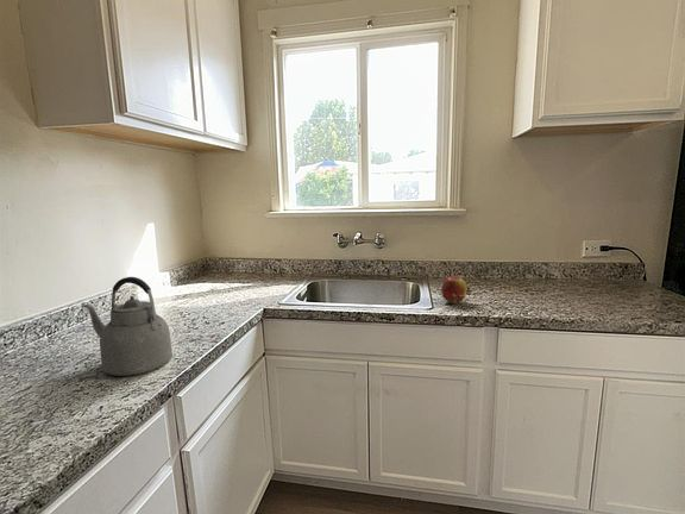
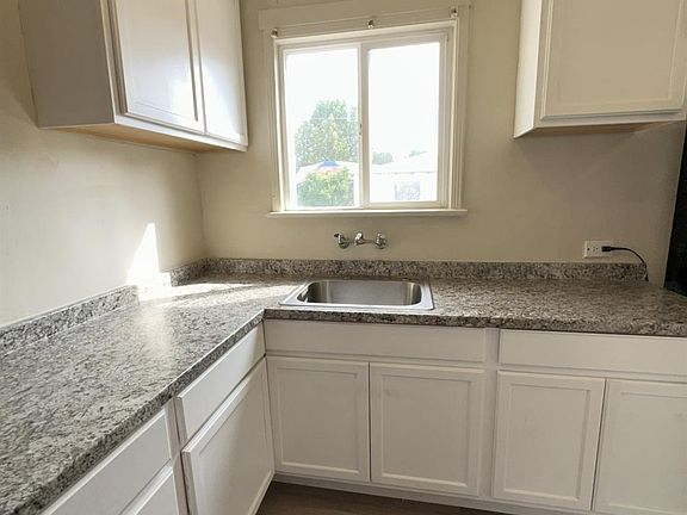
- fruit (455, 289)
- kettle (121, 319)
